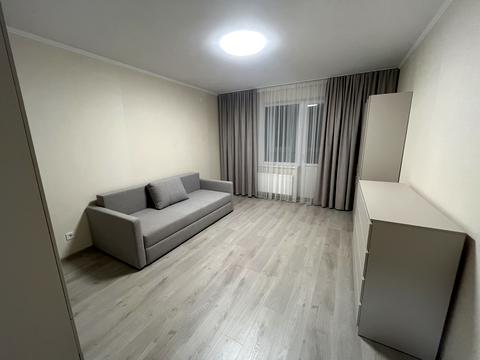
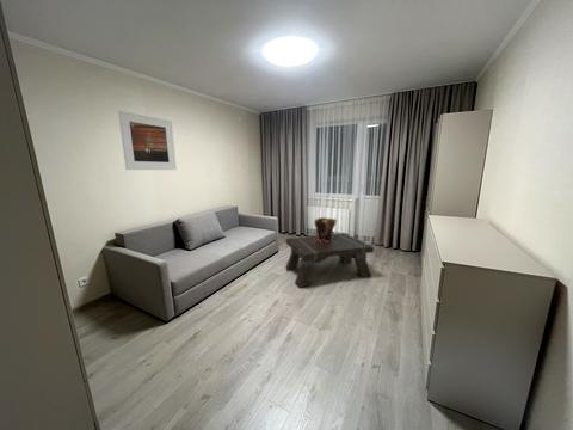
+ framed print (150, 143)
+ decorative urn (325, 227)
+ coffee table (326, 257)
